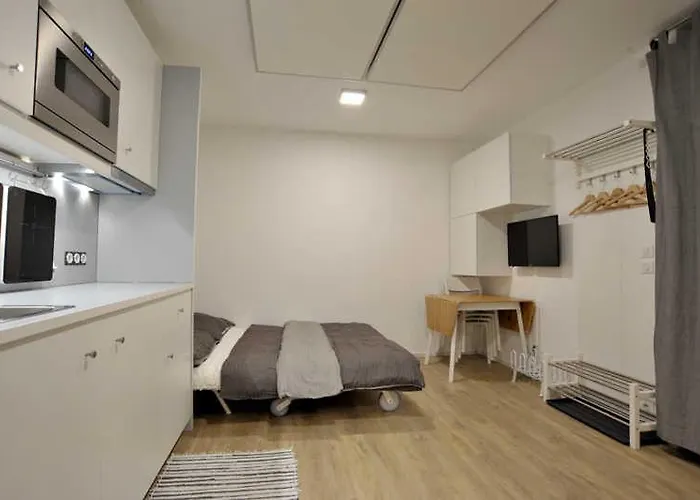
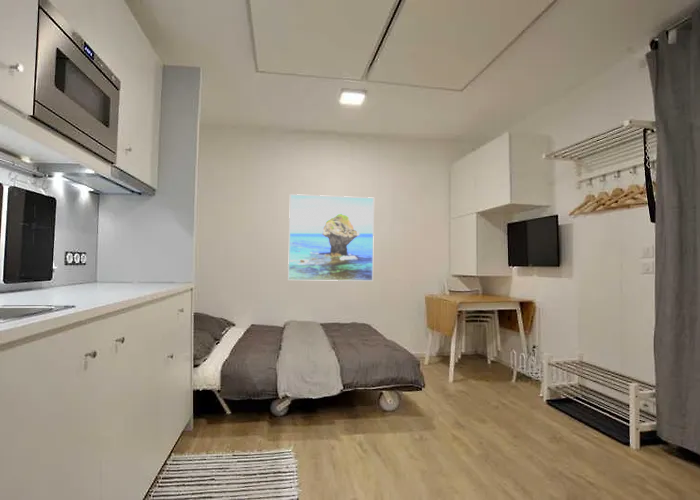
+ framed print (331, 238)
